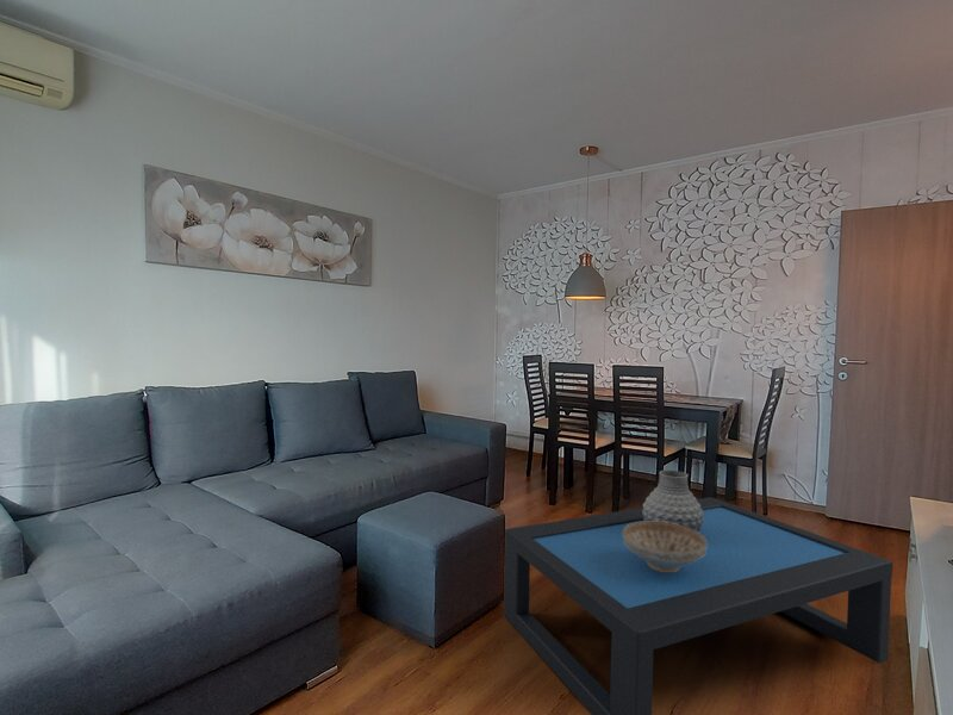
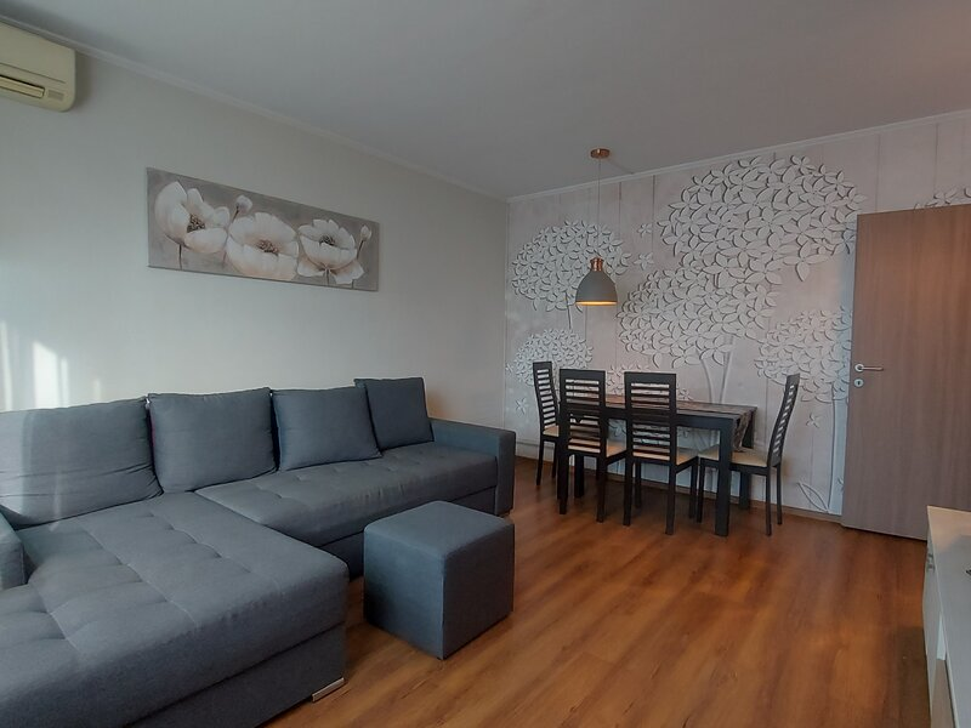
- vase (672, 499)
- decorative bowl (664, 547)
- coffee table (684, 590)
